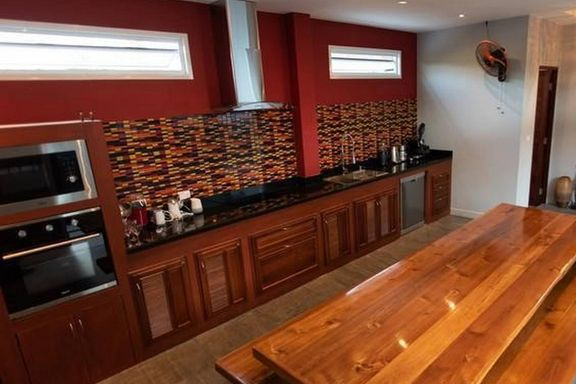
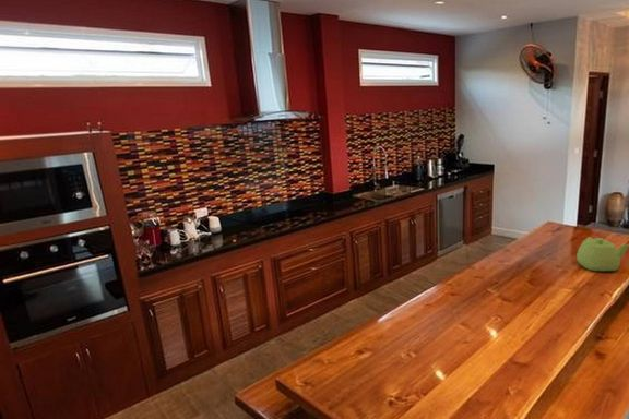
+ teapot (601, 251)
